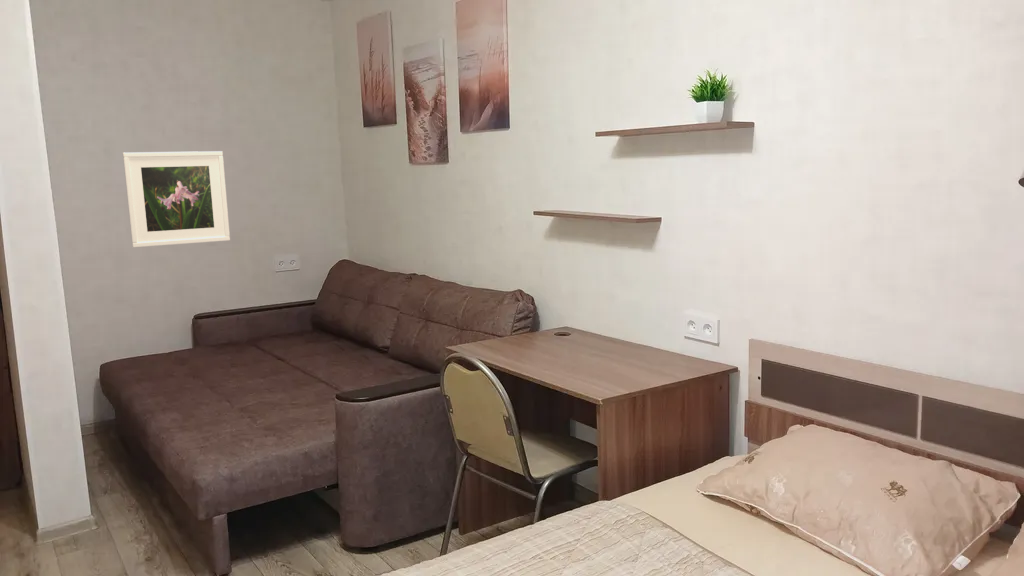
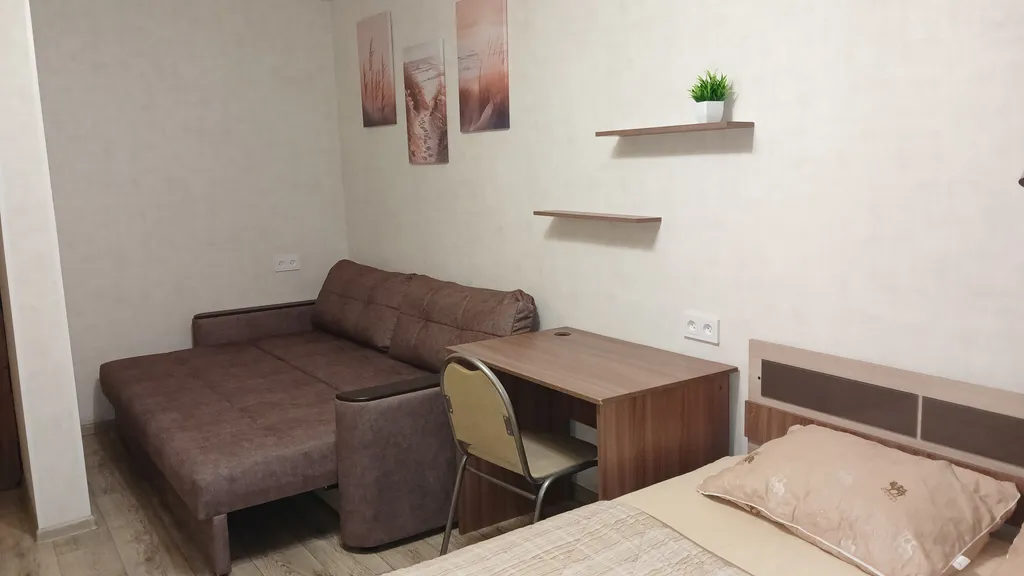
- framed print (178, 198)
